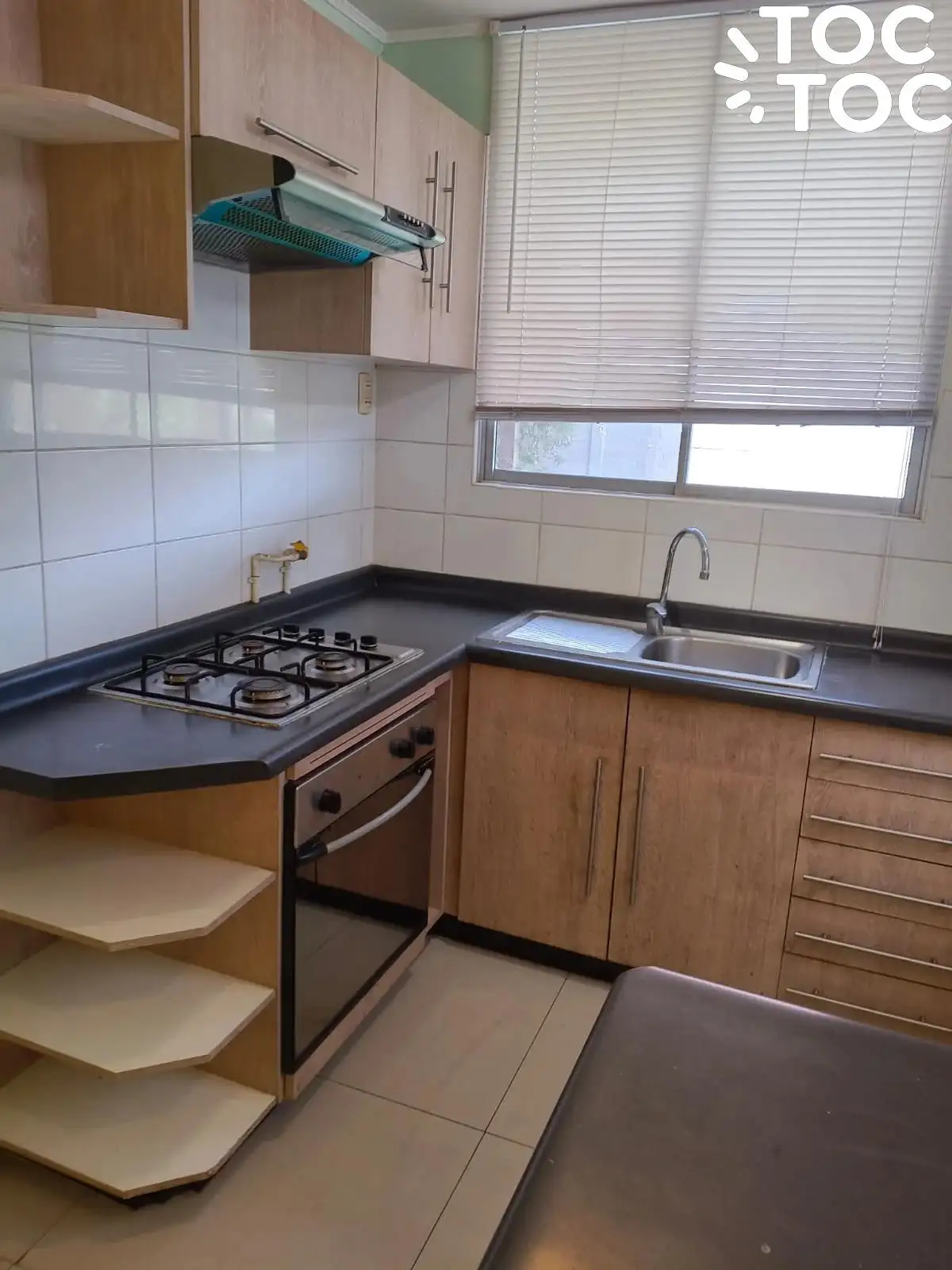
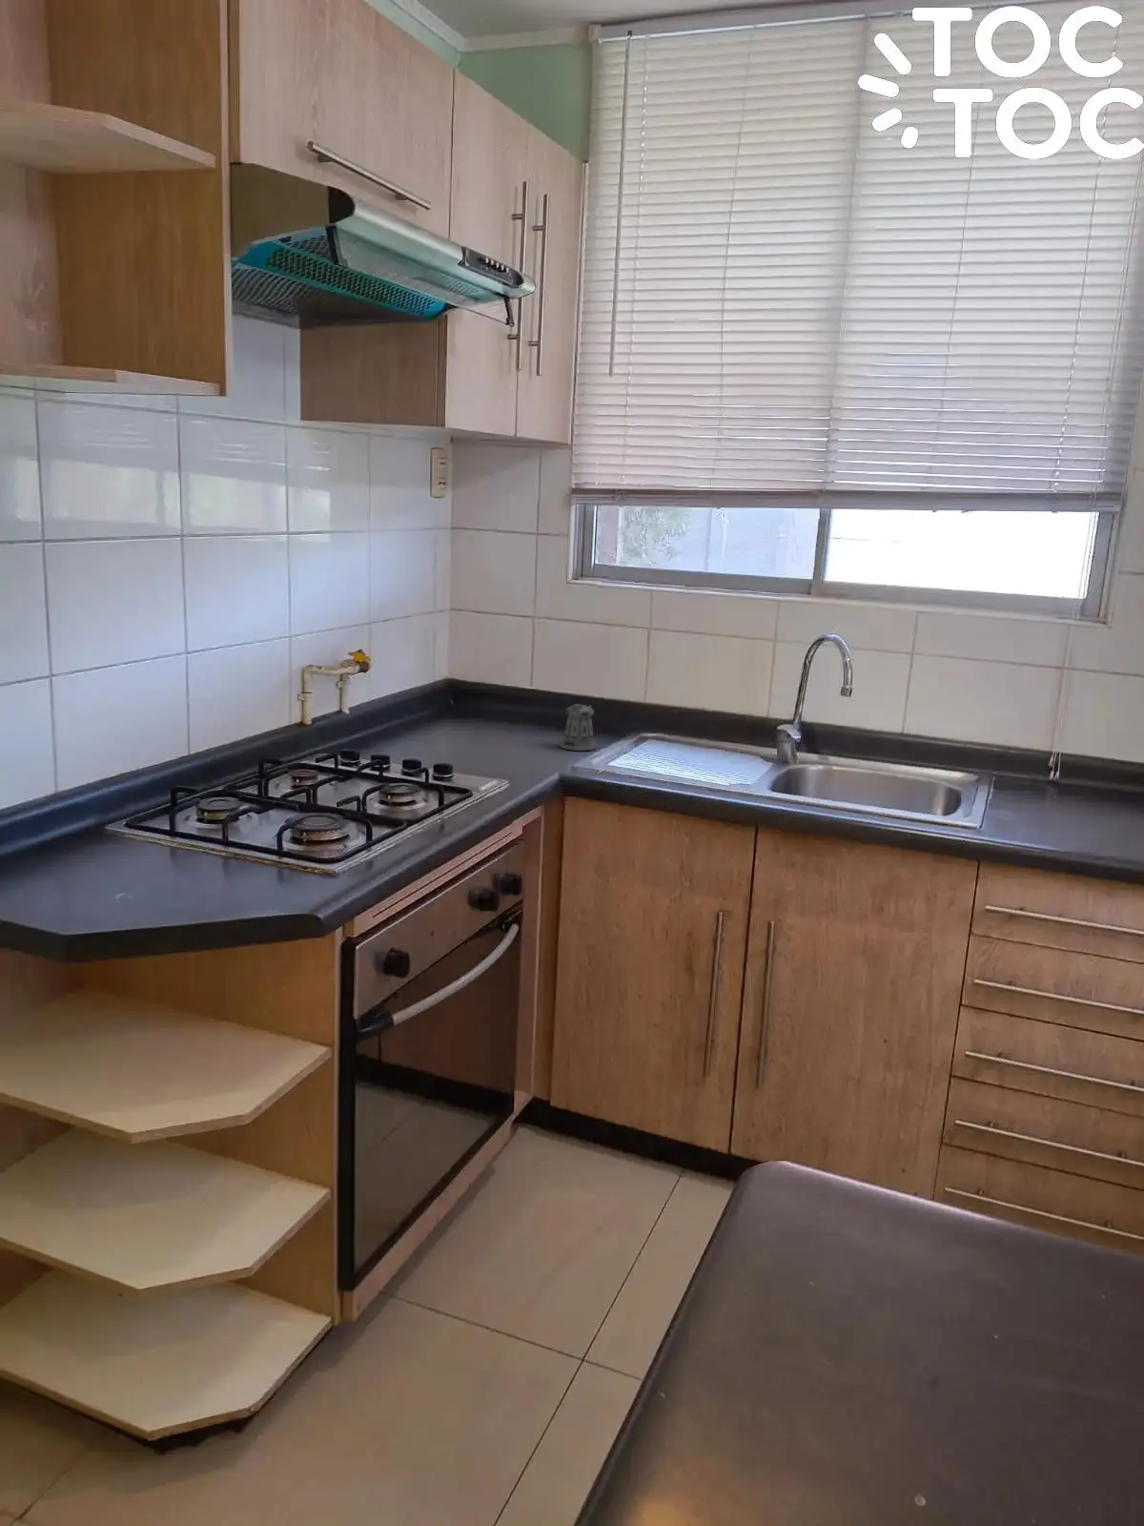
+ pepper shaker (580, 723)
